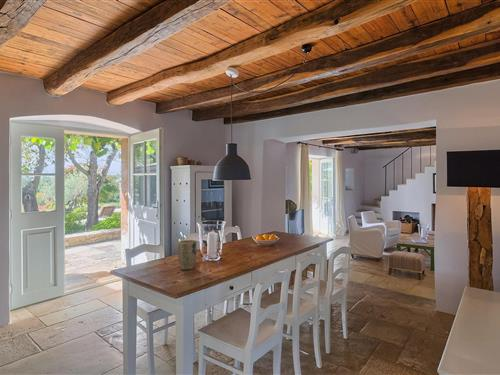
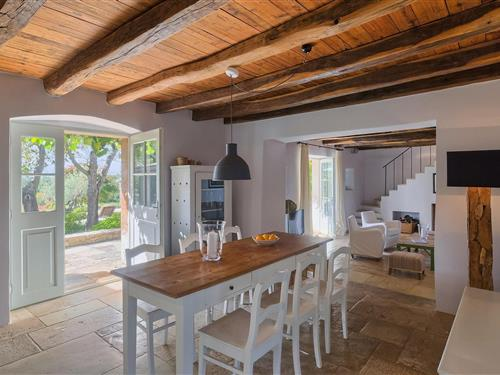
- plant pot (187, 254)
